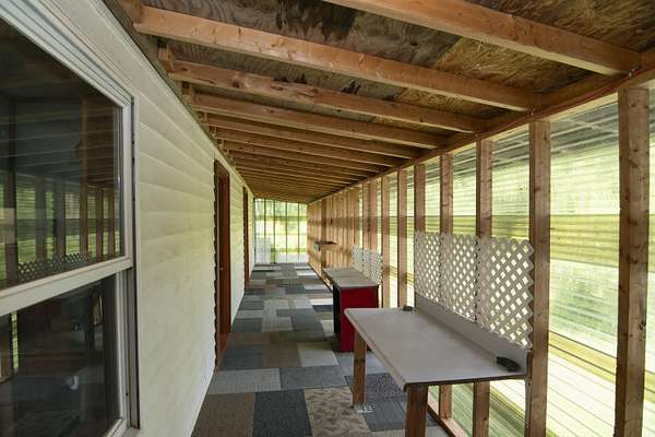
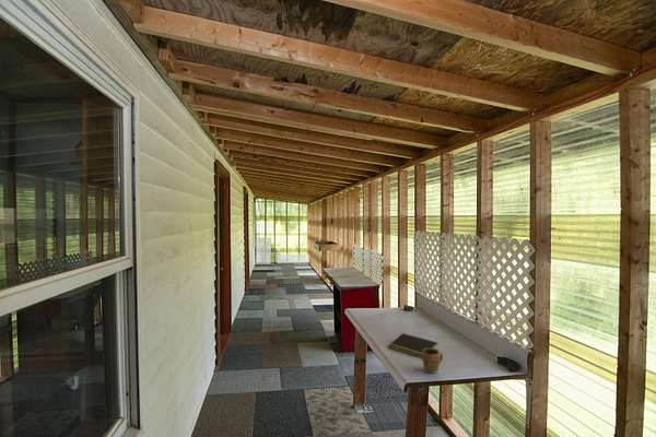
+ mug (432, 361)
+ notepad (412, 344)
